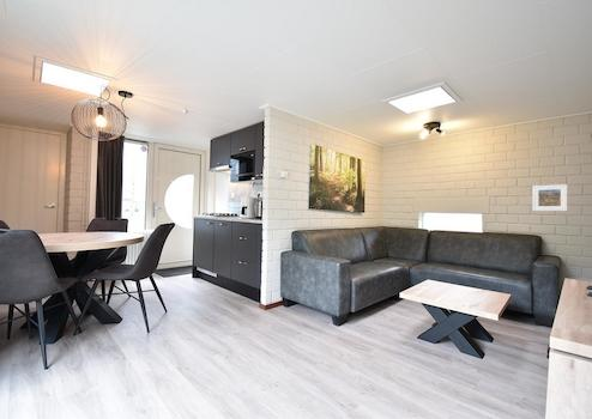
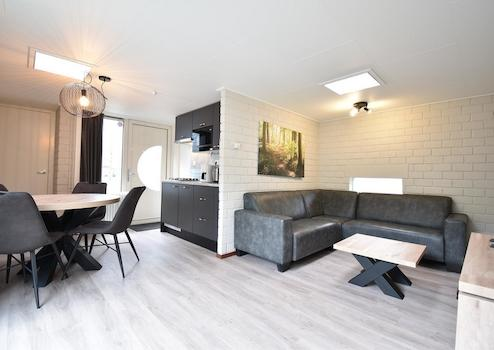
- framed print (549, 198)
